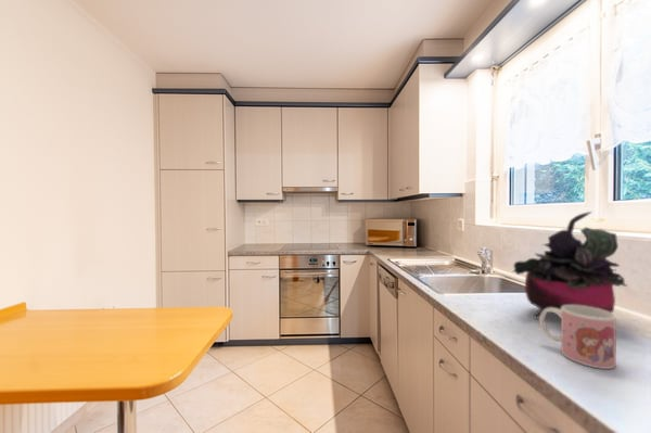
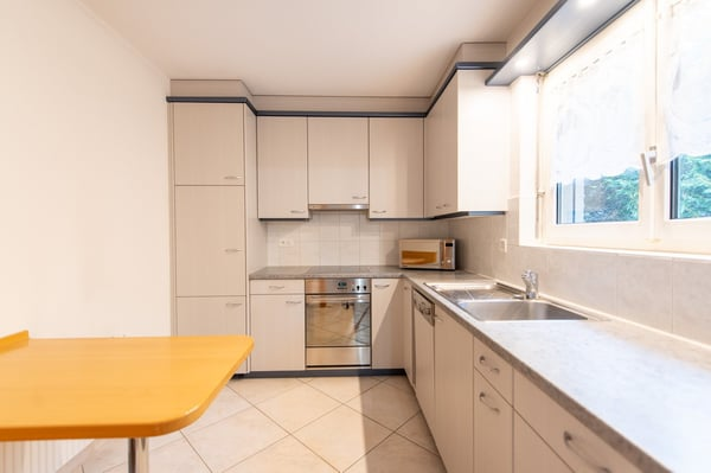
- mug (577, 332)
- potted plant (562, 264)
